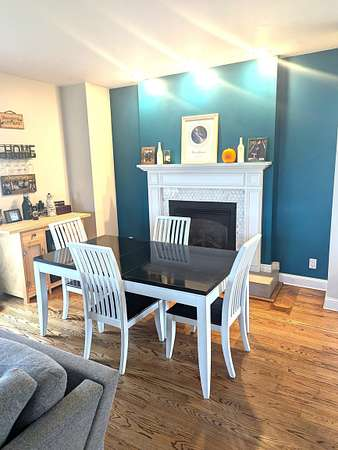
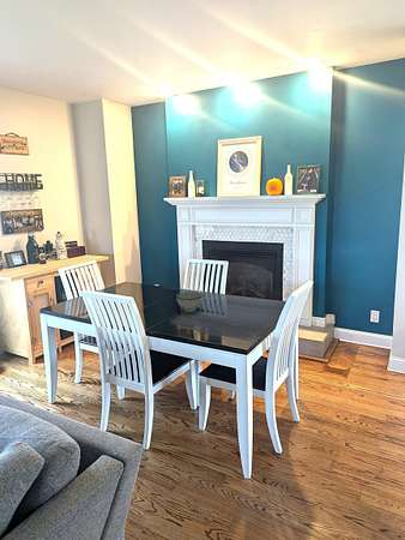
+ bowl (189, 302)
